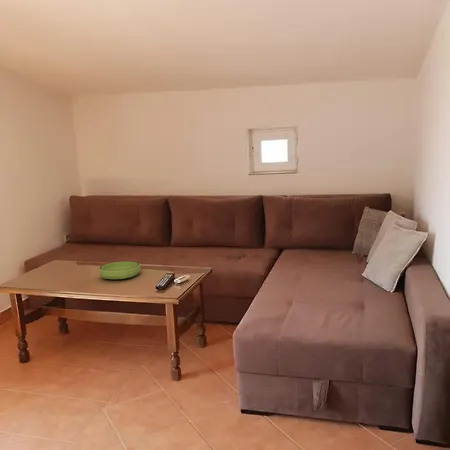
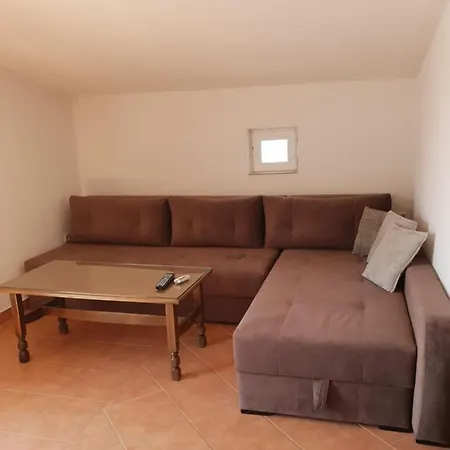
- bowl (120, 271)
